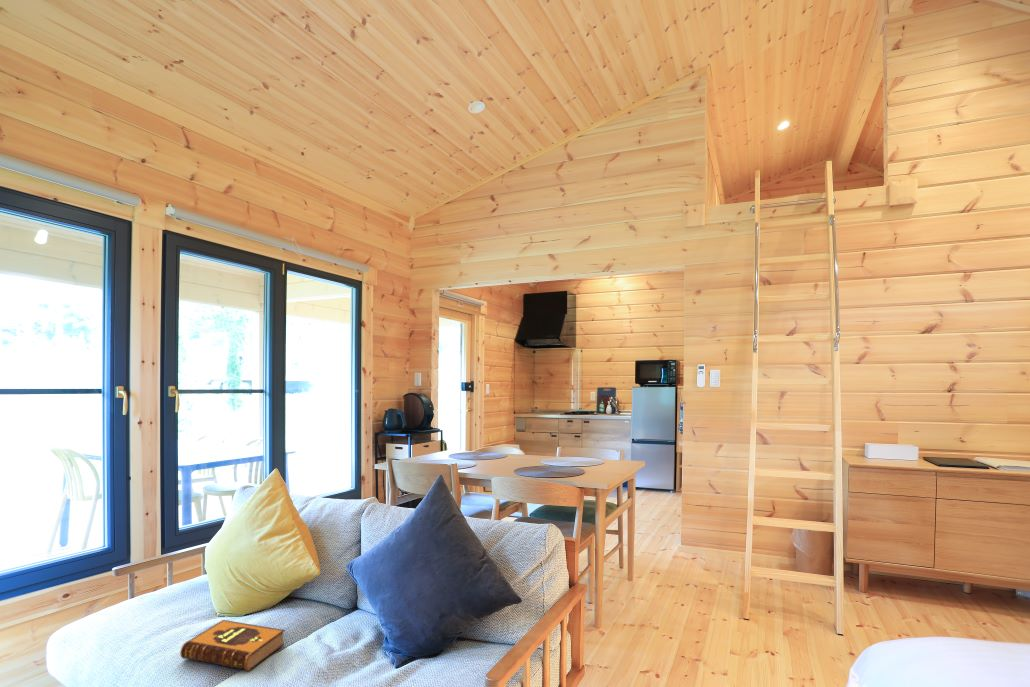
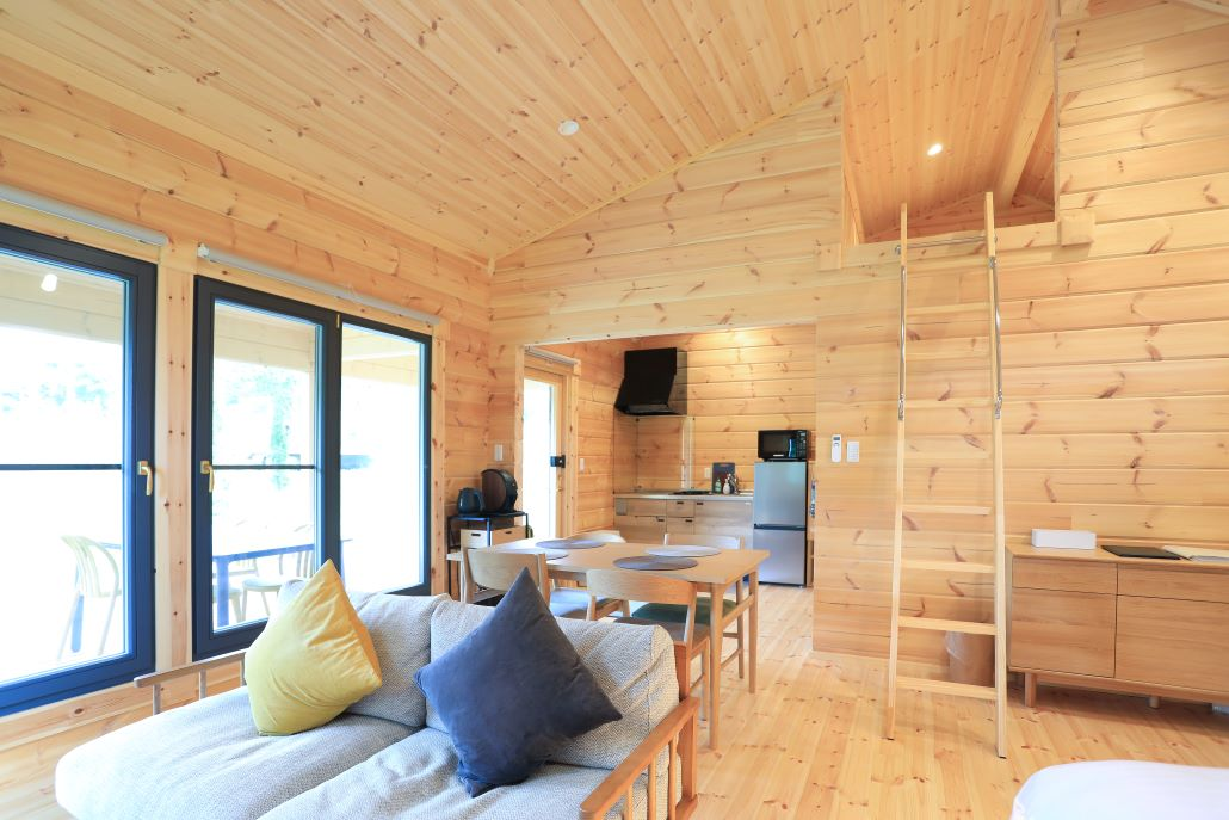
- hardback book (233, 645)
